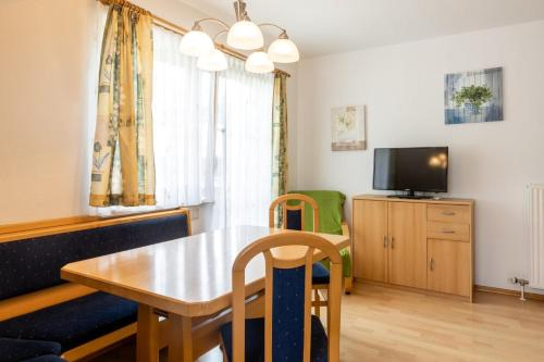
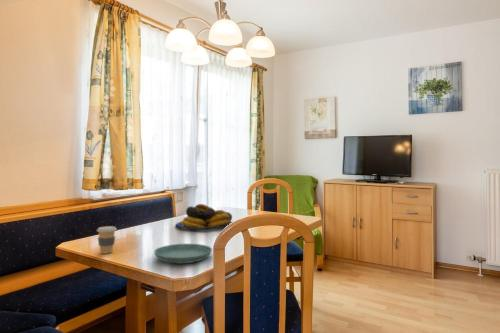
+ coffee cup (106, 239)
+ fruit bowl (204, 214)
+ saucer (183, 253)
